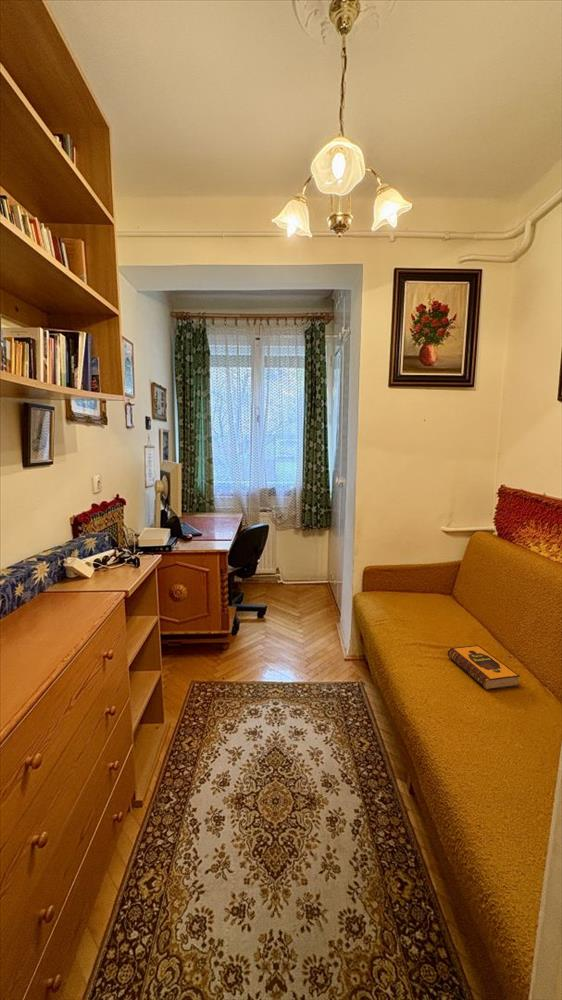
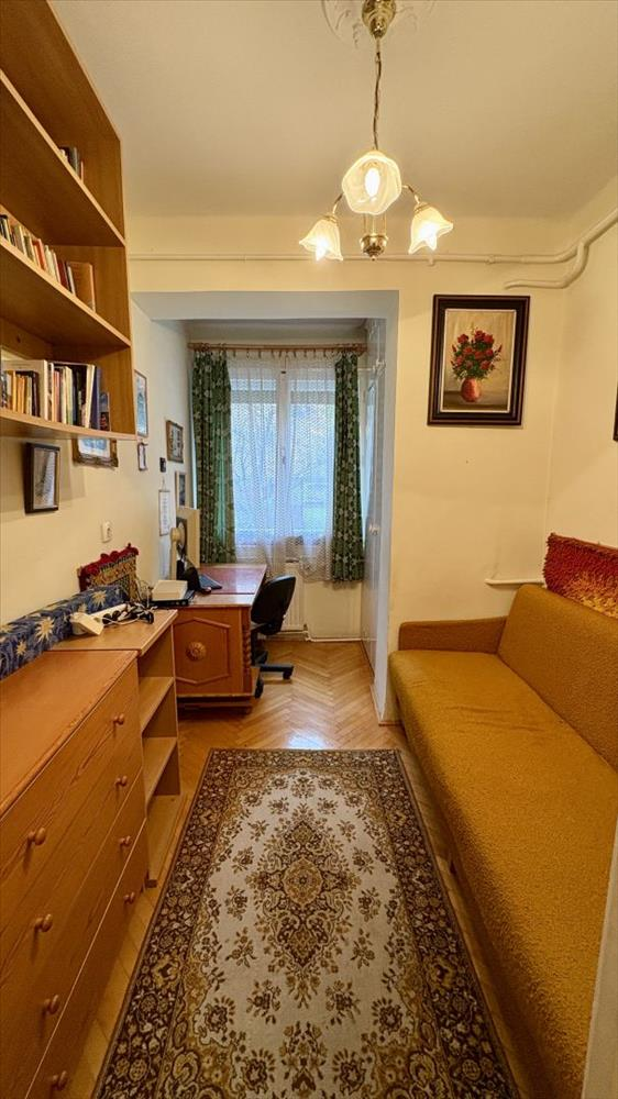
- hardback book (480, 666)
